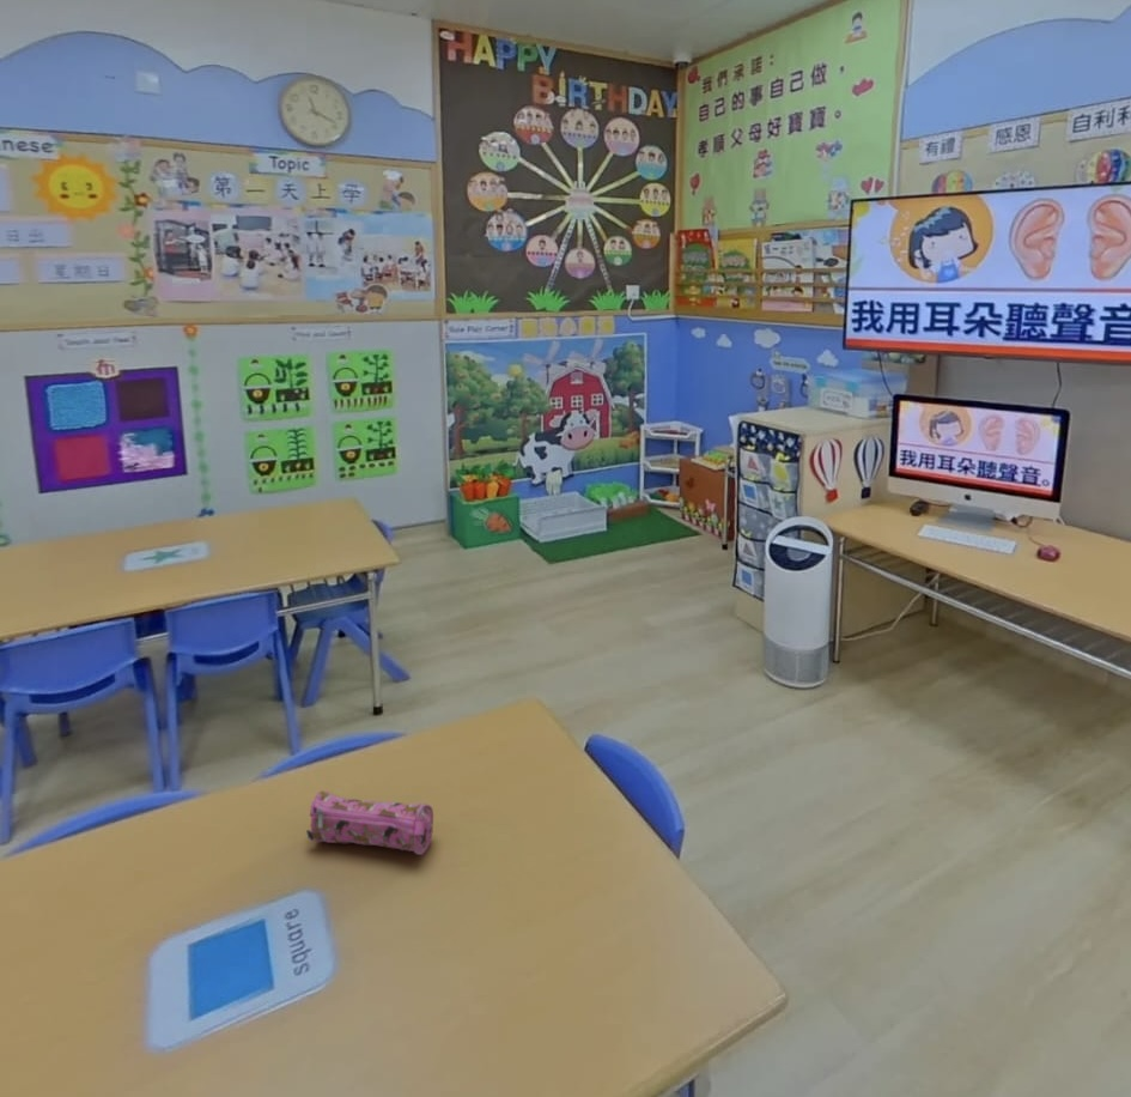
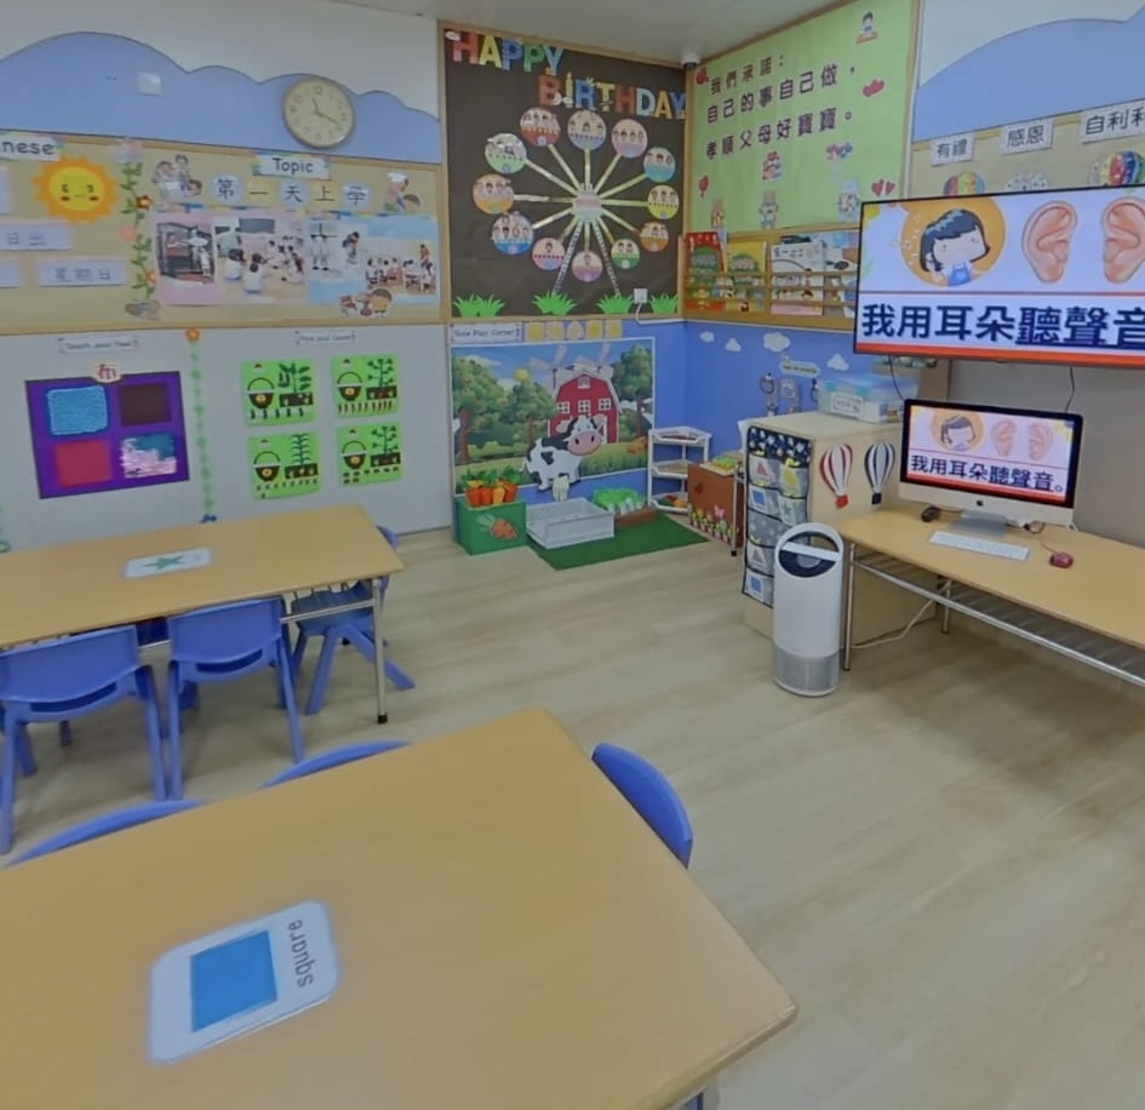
- pencil case (371, 822)
